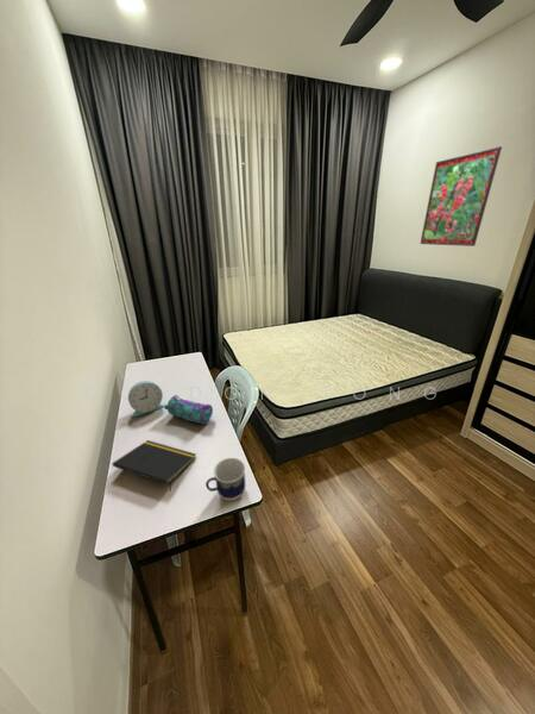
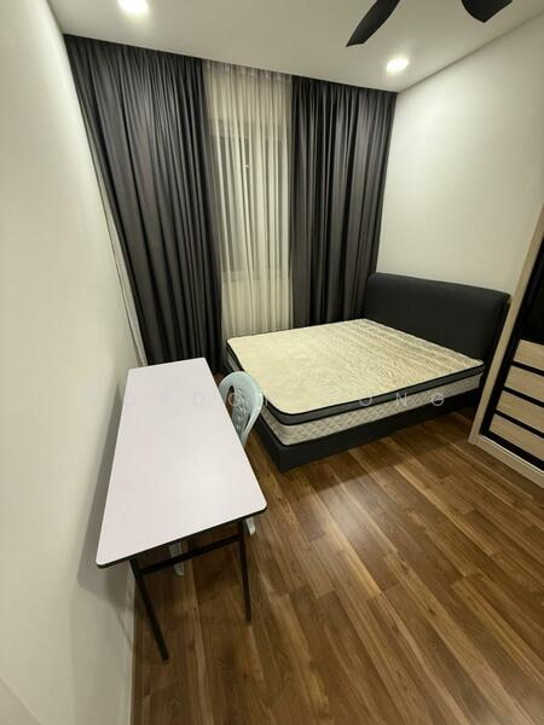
- cup (226, 482)
- notepad (156, 459)
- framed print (454, 202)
- alarm clock (144, 395)
- pencil case (189, 408)
